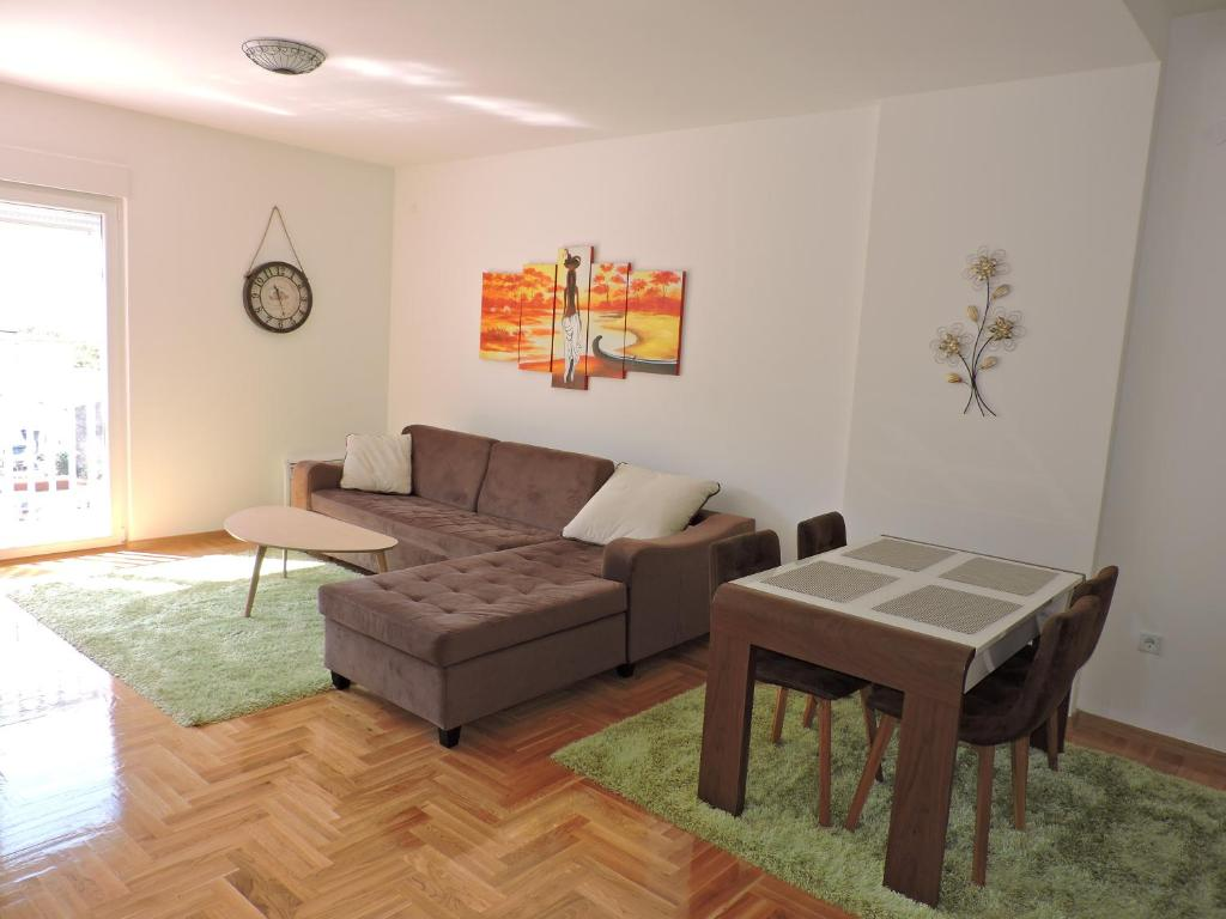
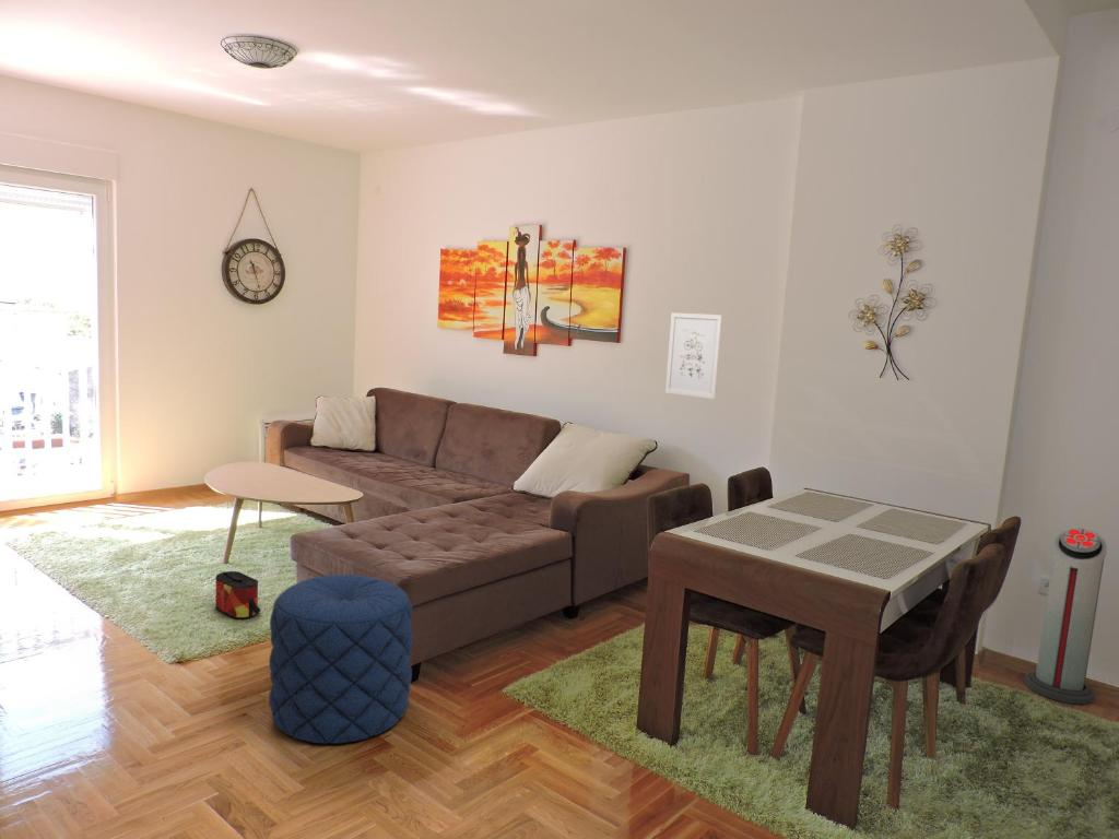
+ wall art (693, 355)
+ air purifier (1070, 611)
+ pouf (342, 650)
+ bag (236, 592)
